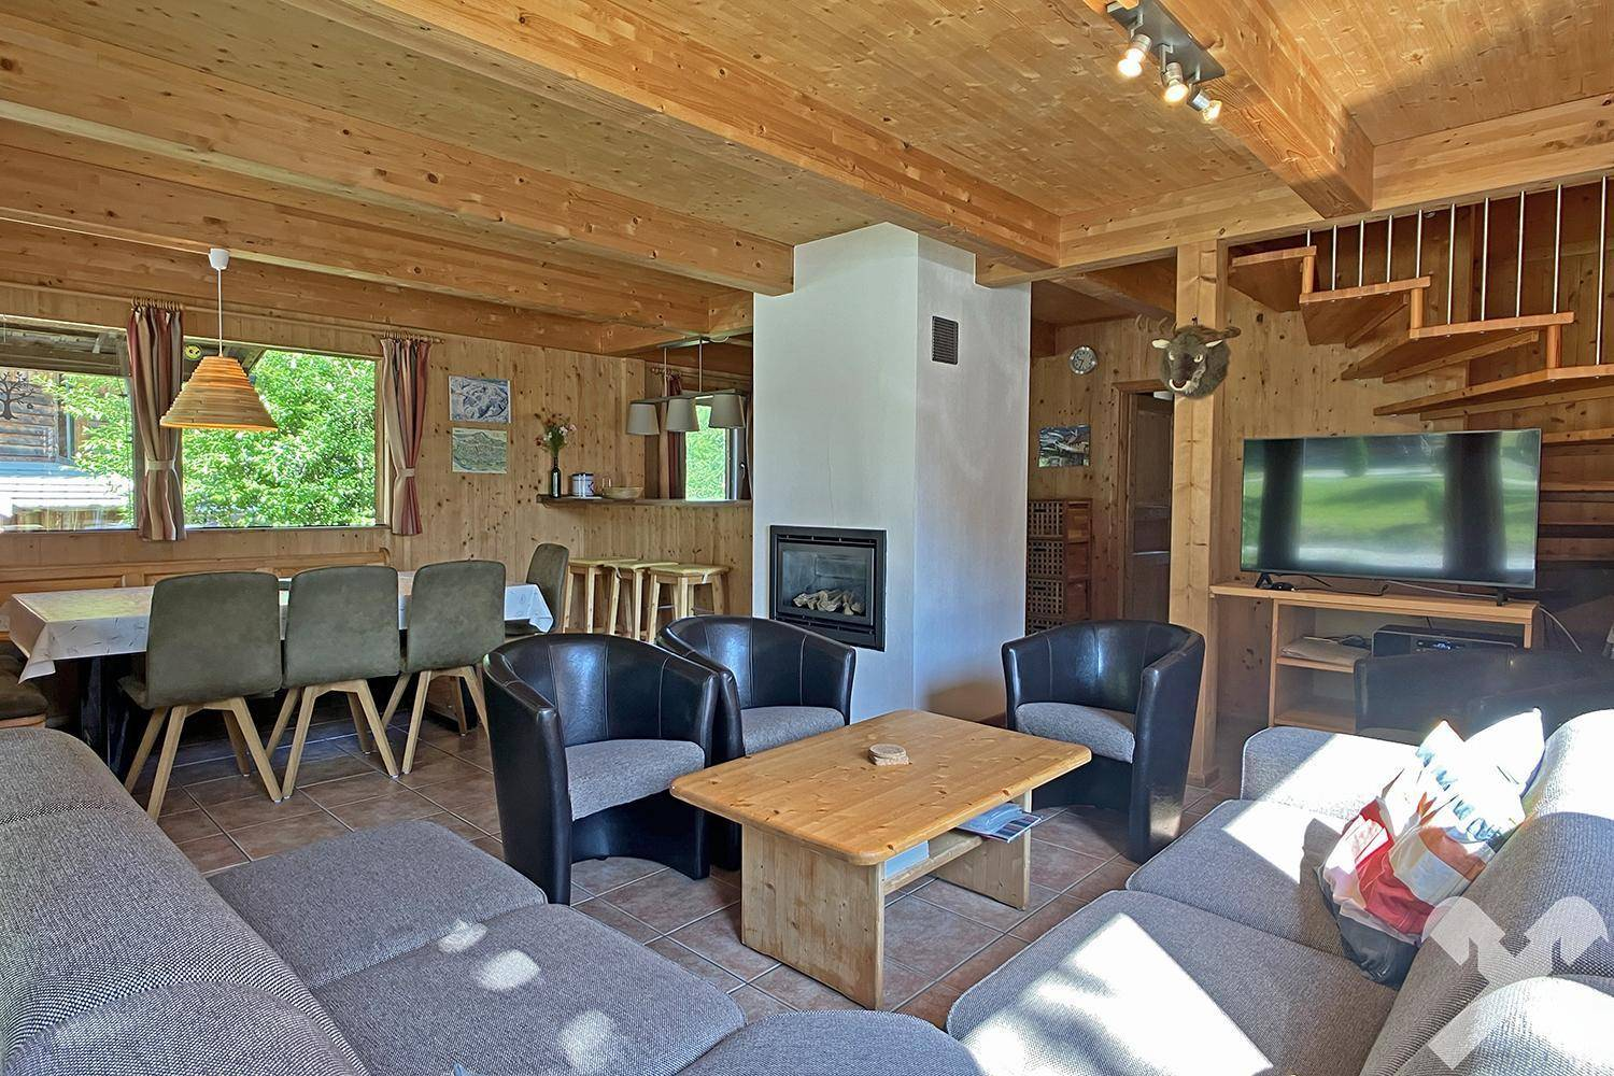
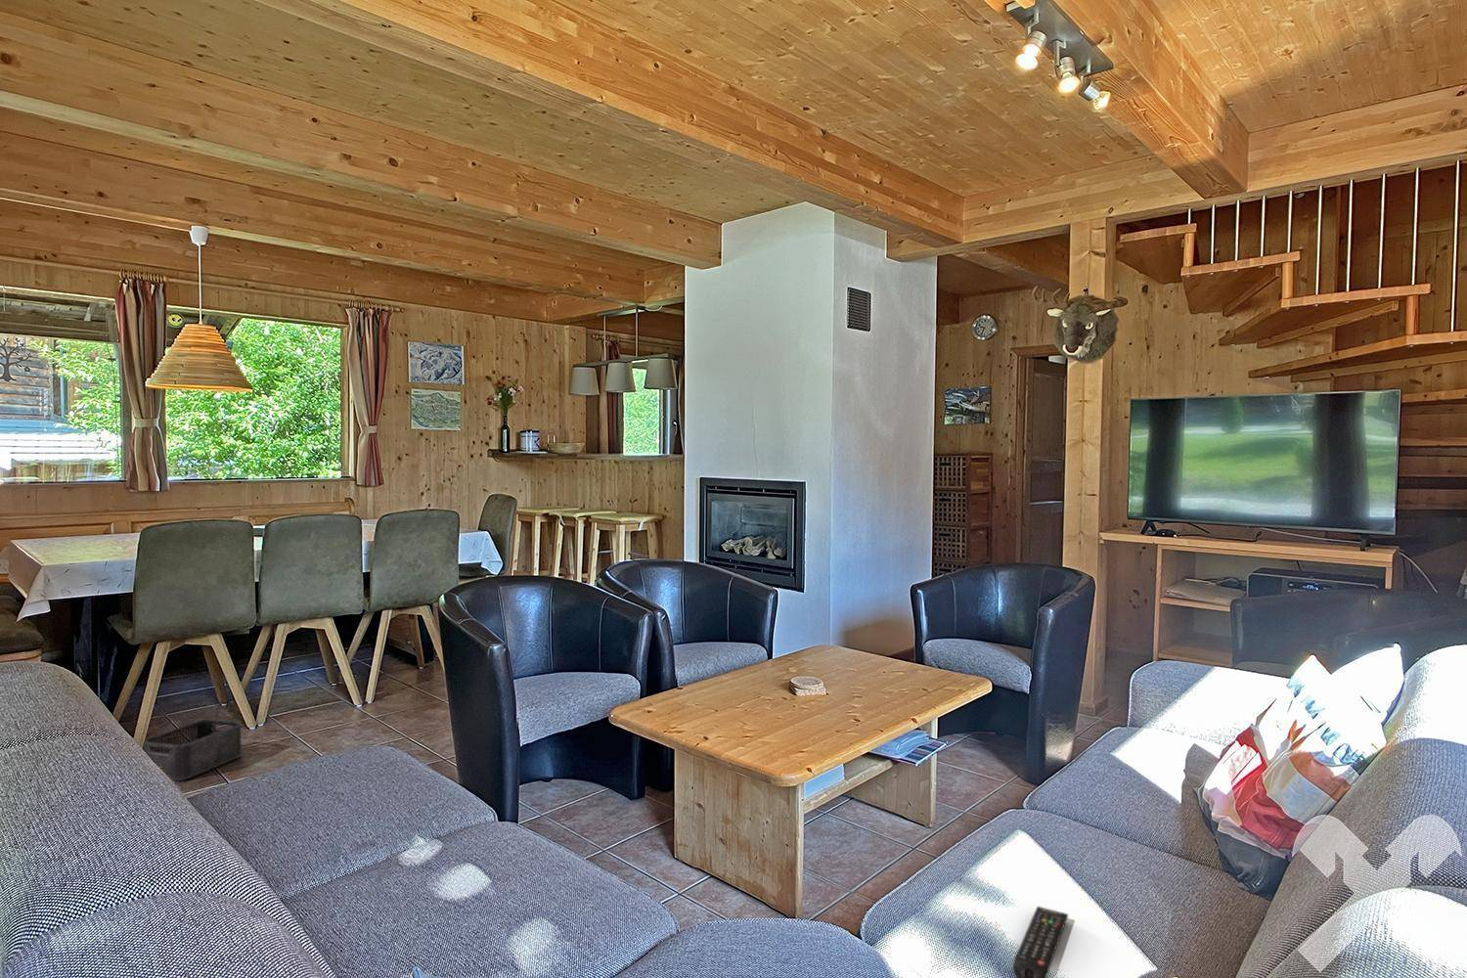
+ storage bin (193, 748)
+ remote control (1041, 941)
